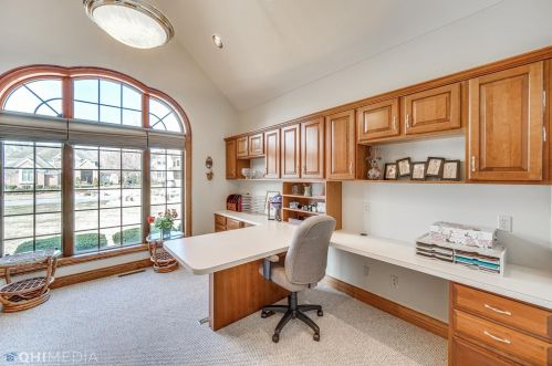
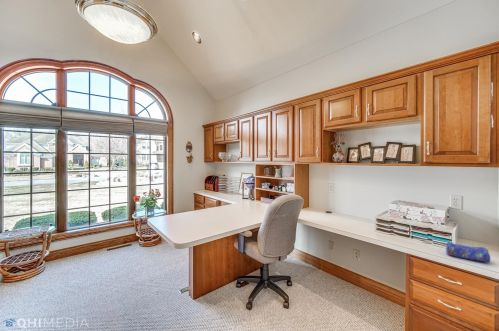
+ pencil case (466, 251)
